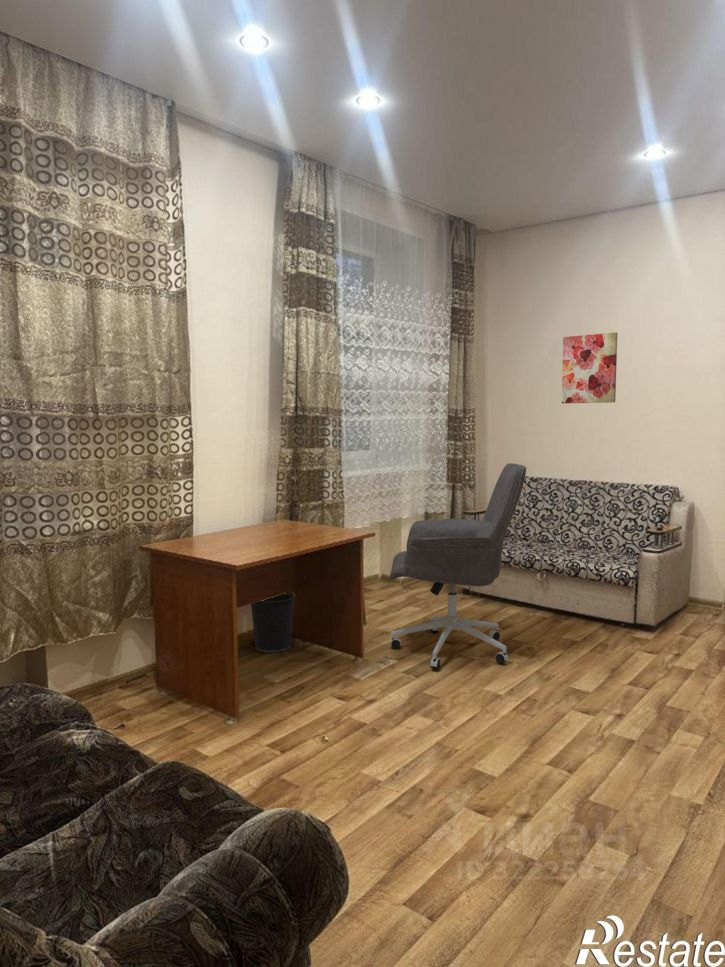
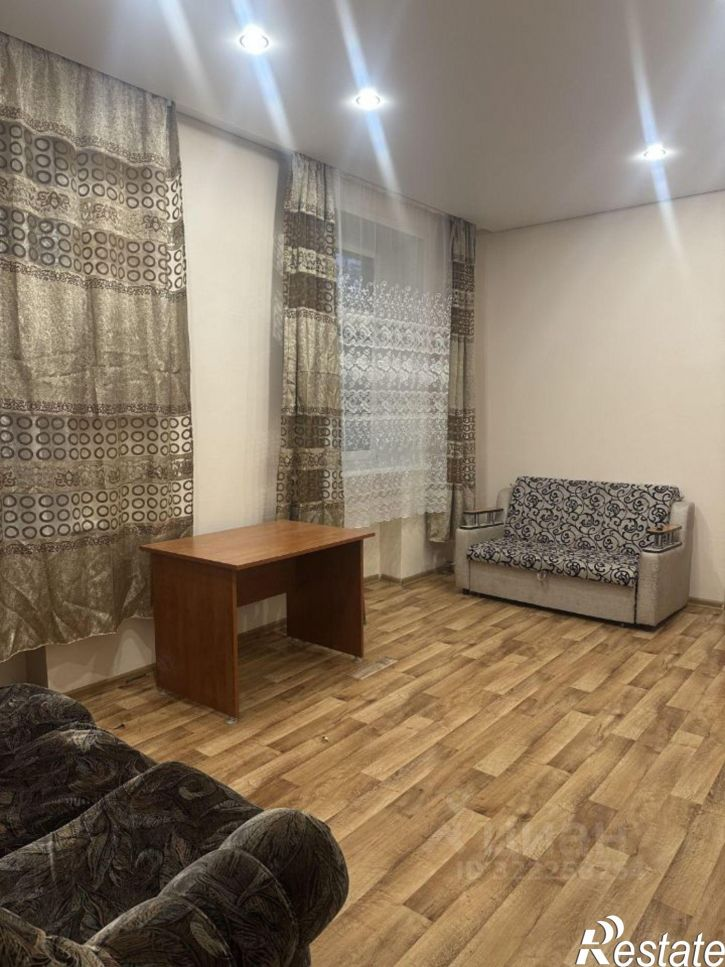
- wastebasket (272, 621)
- office chair (456, 558)
- wall art (588, 369)
